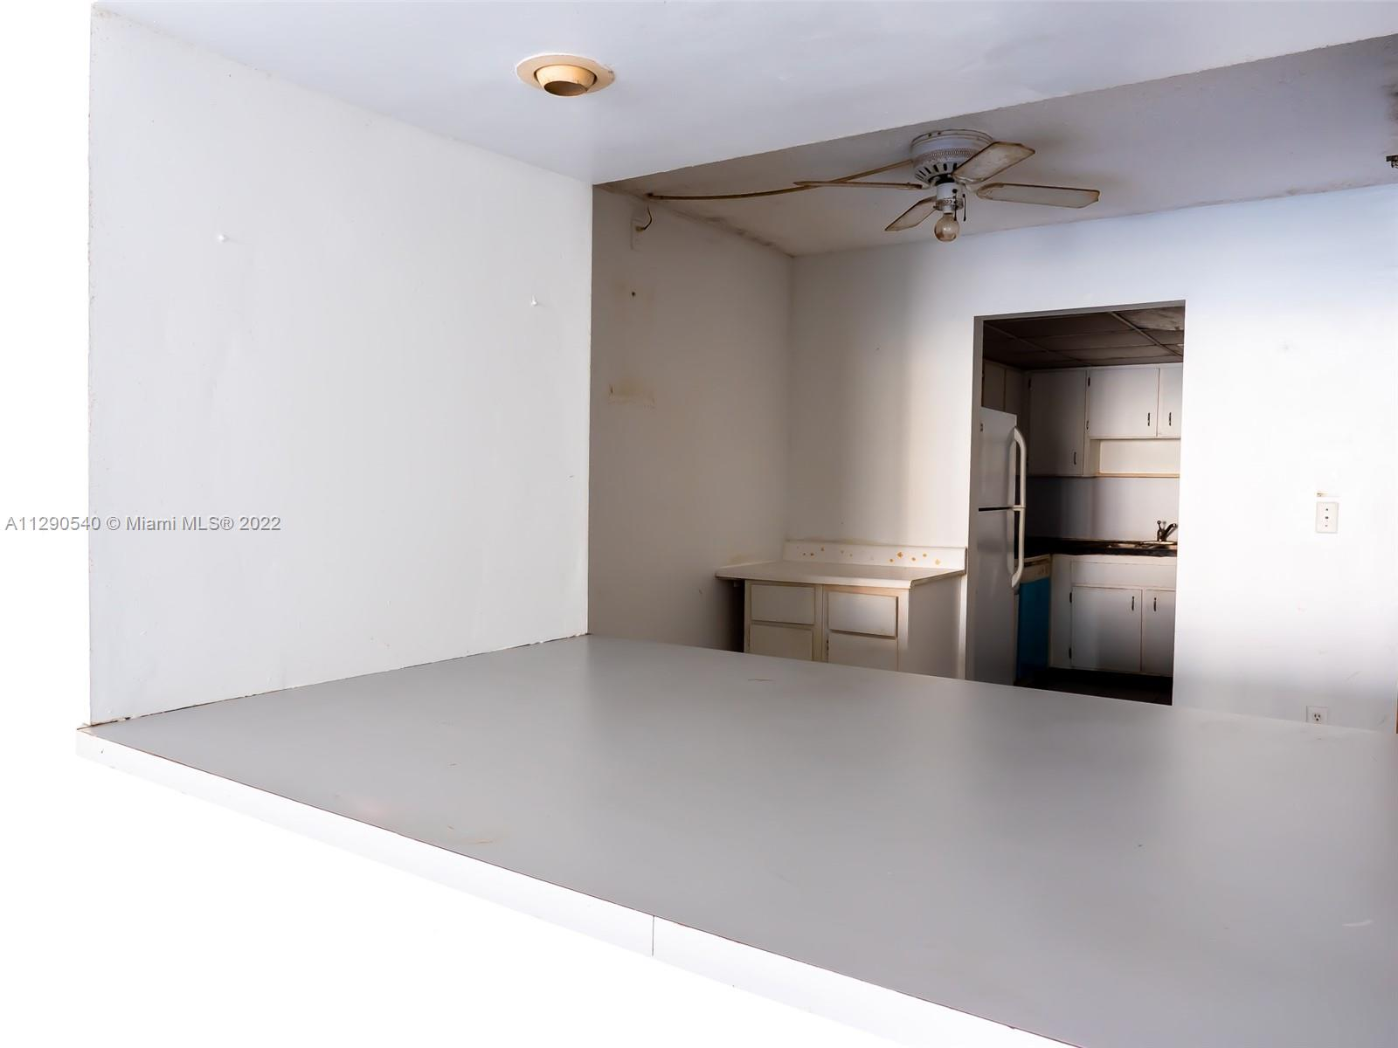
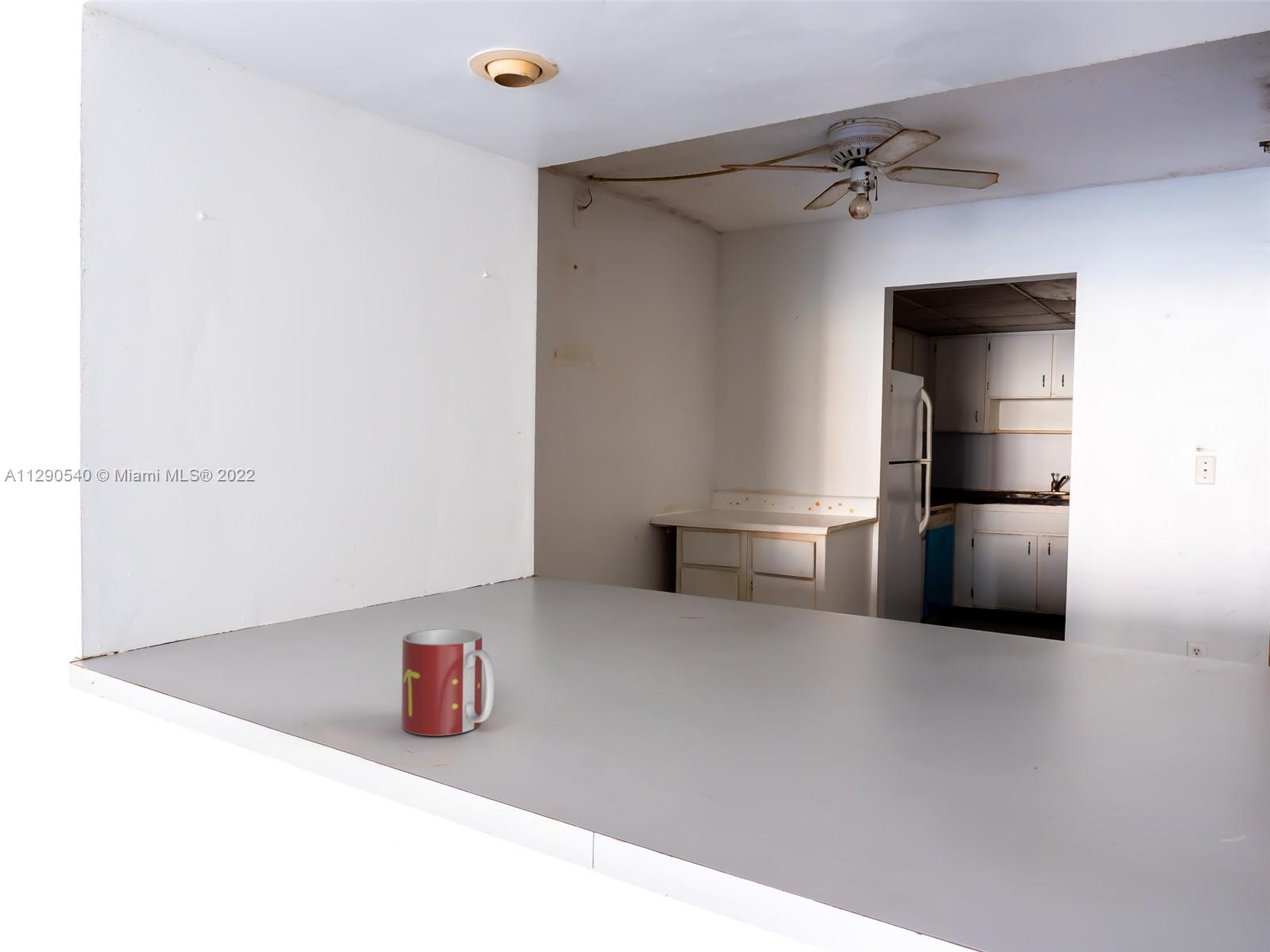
+ mug (452, 682)
